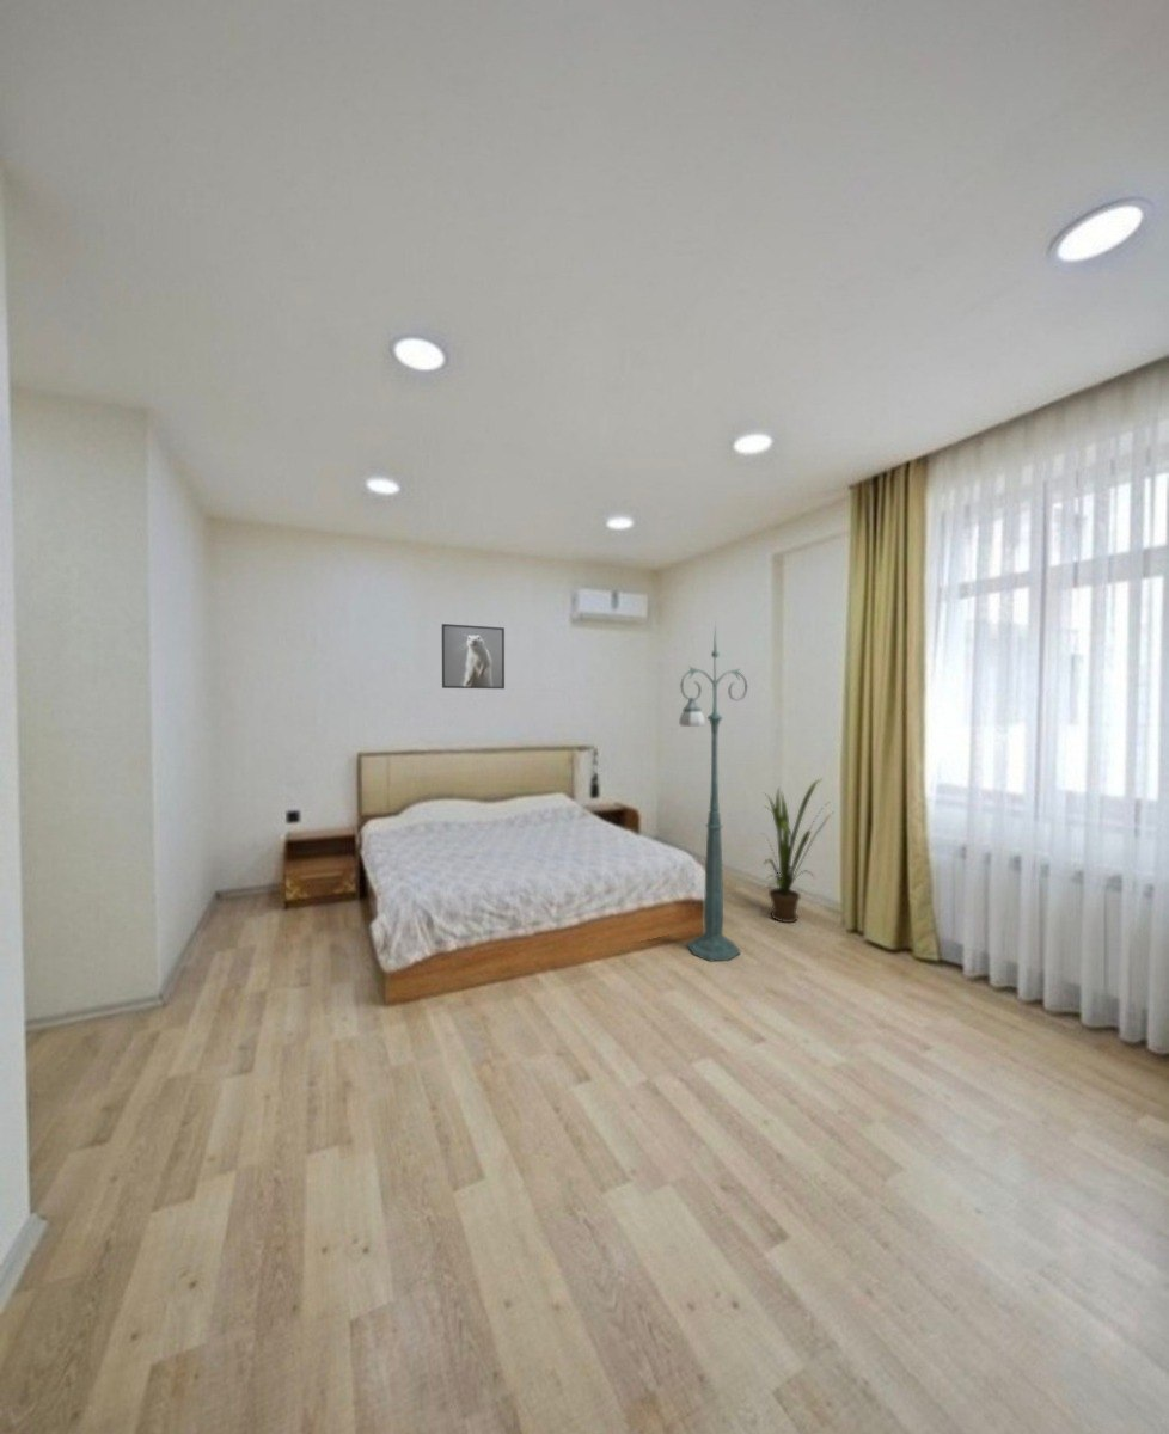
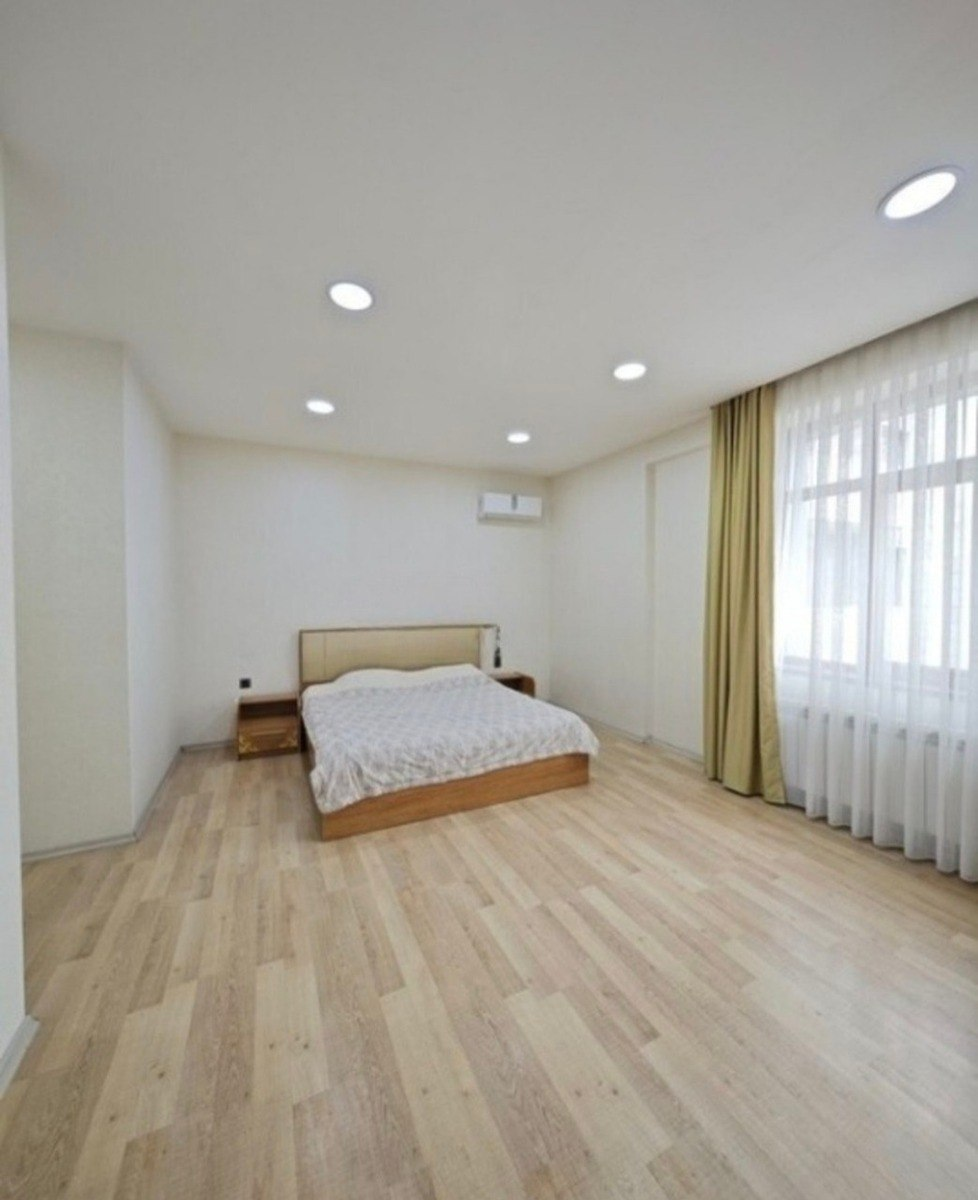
- floor lamp (714, 785)
- house plant (788, 847)
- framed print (473, 656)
